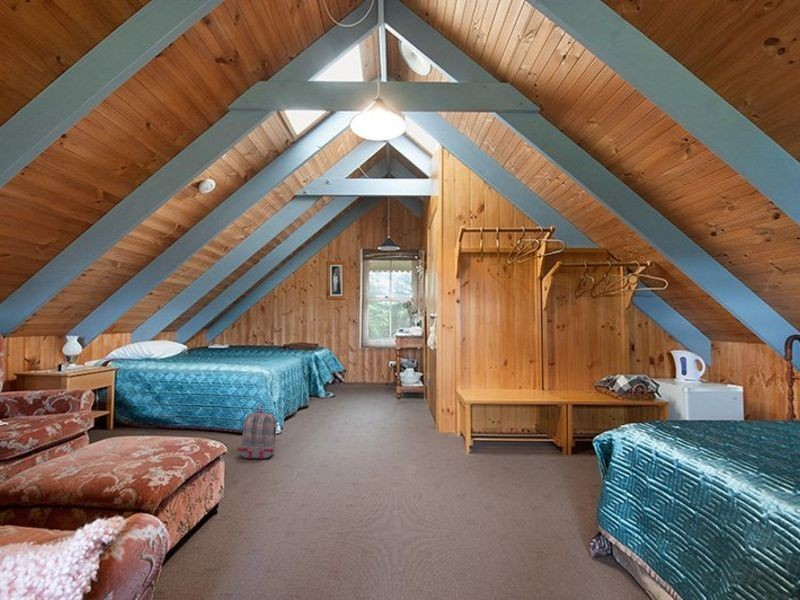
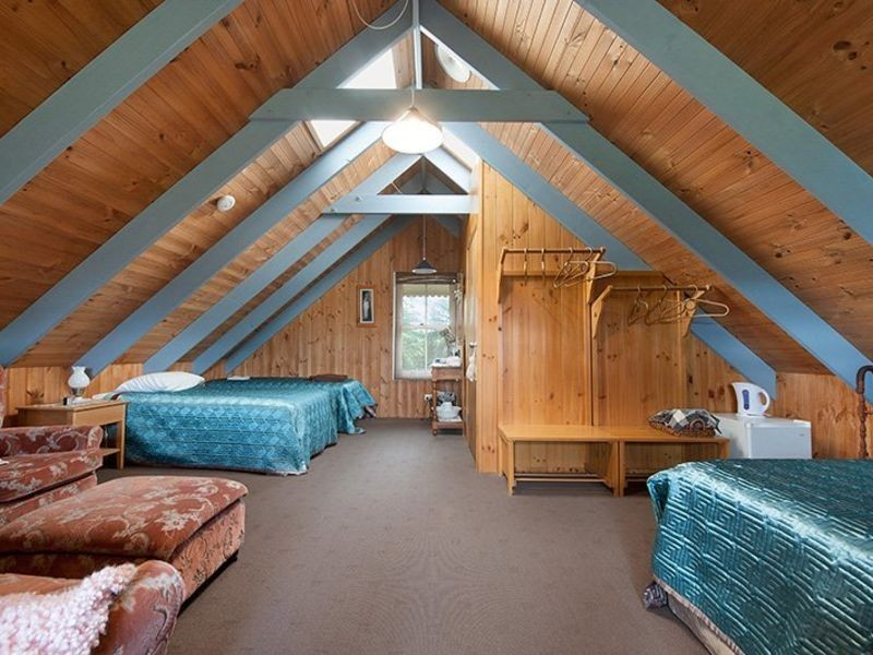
- backpack (257, 430)
